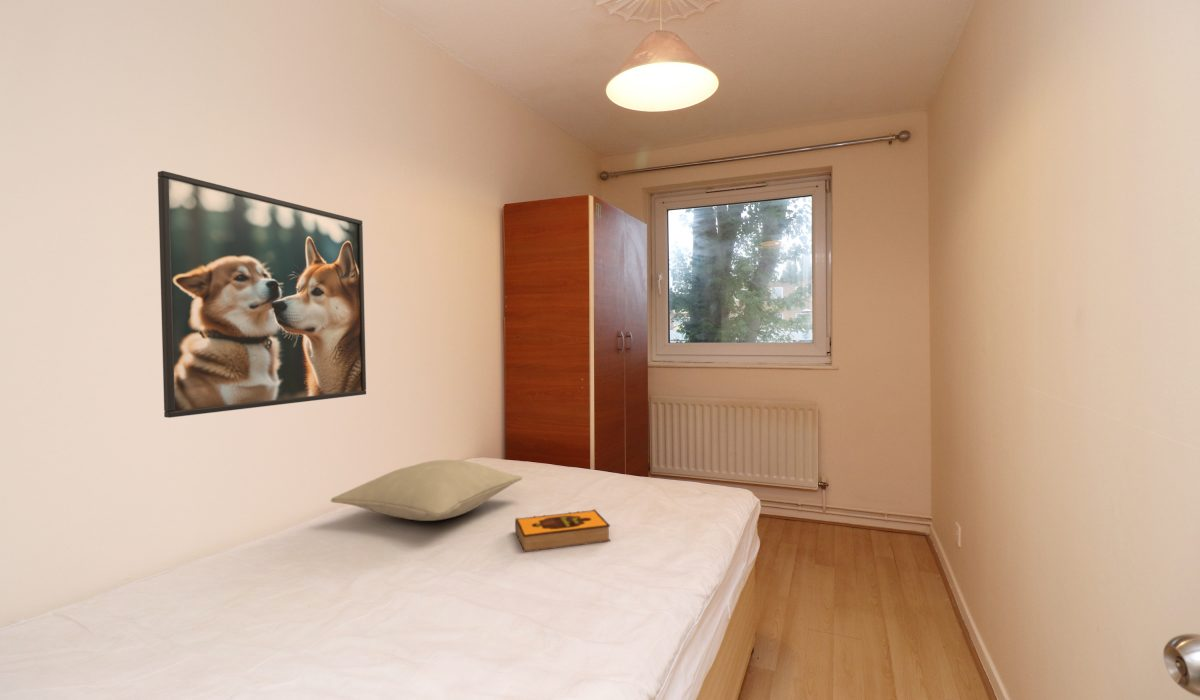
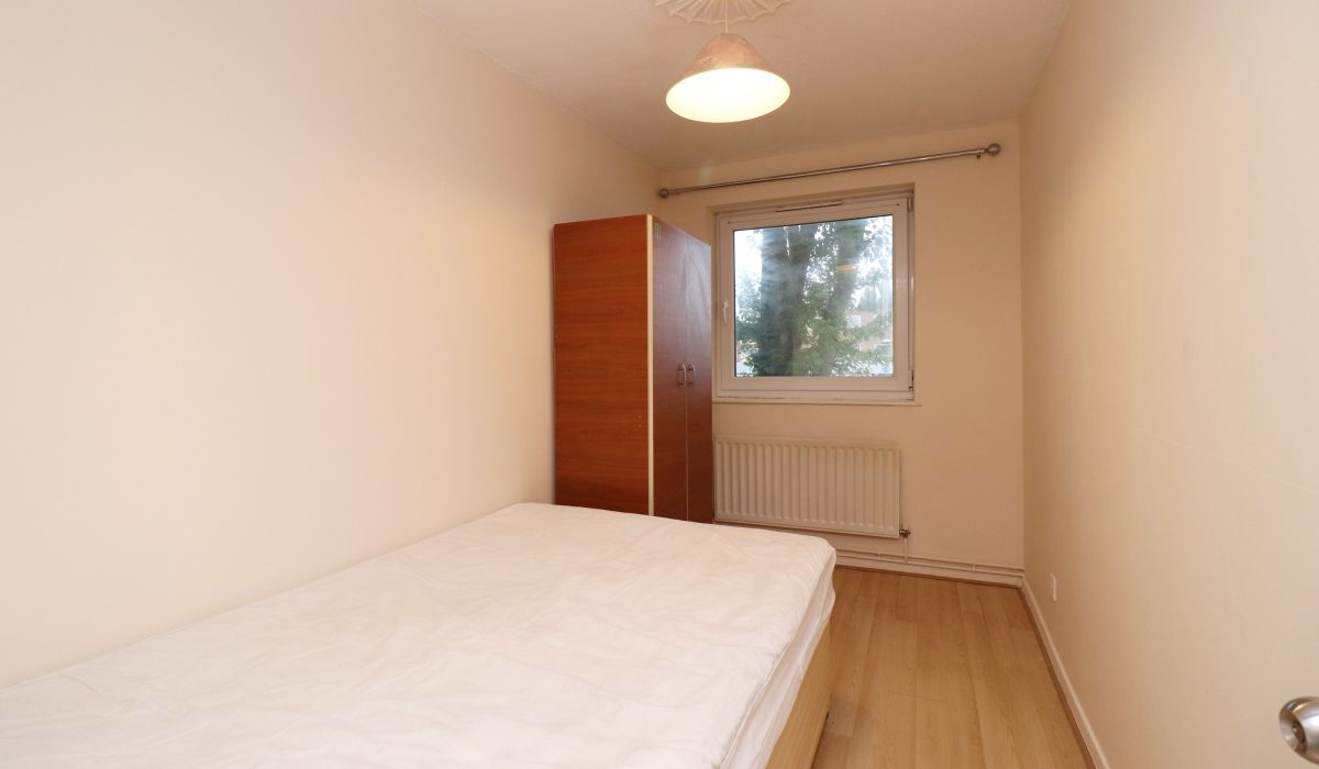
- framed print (280, 302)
- hardback book (561, 528)
- pillow (433, 488)
